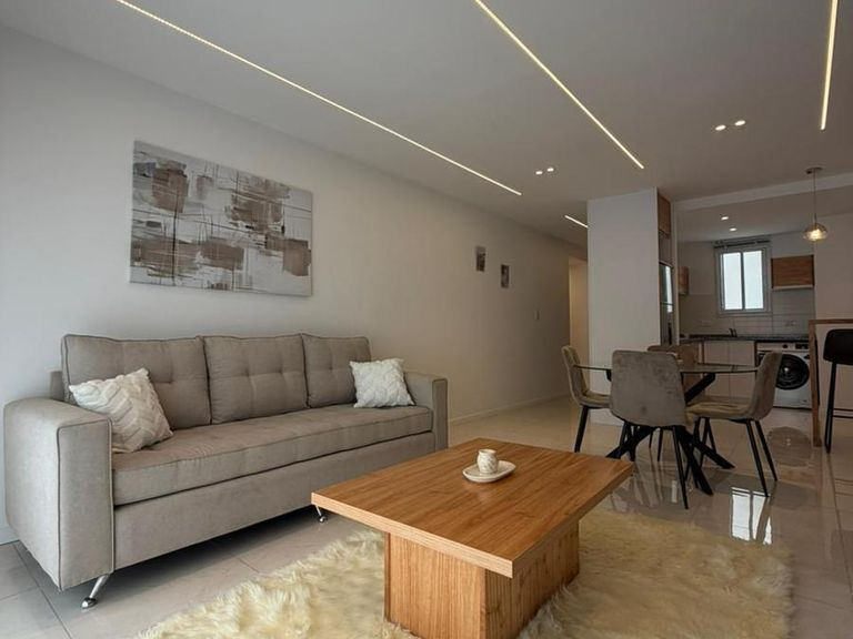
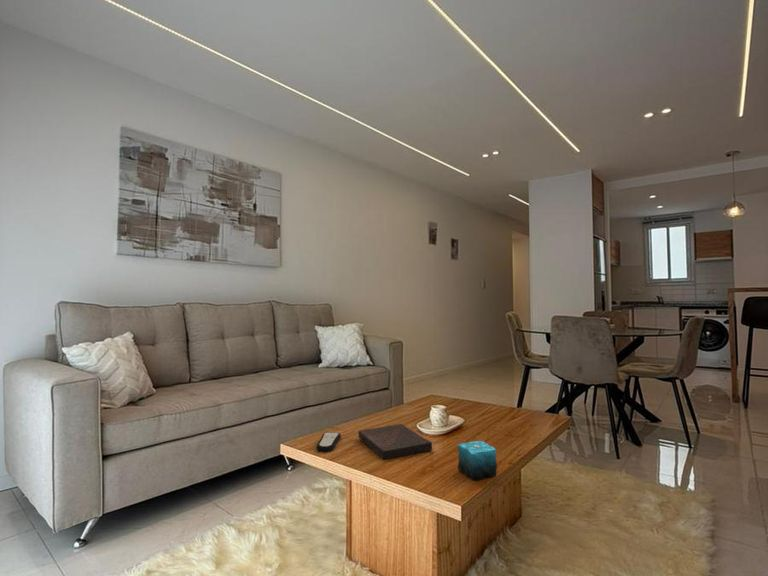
+ remote control (328, 441)
+ book (393, 440)
+ candle (477, 454)
